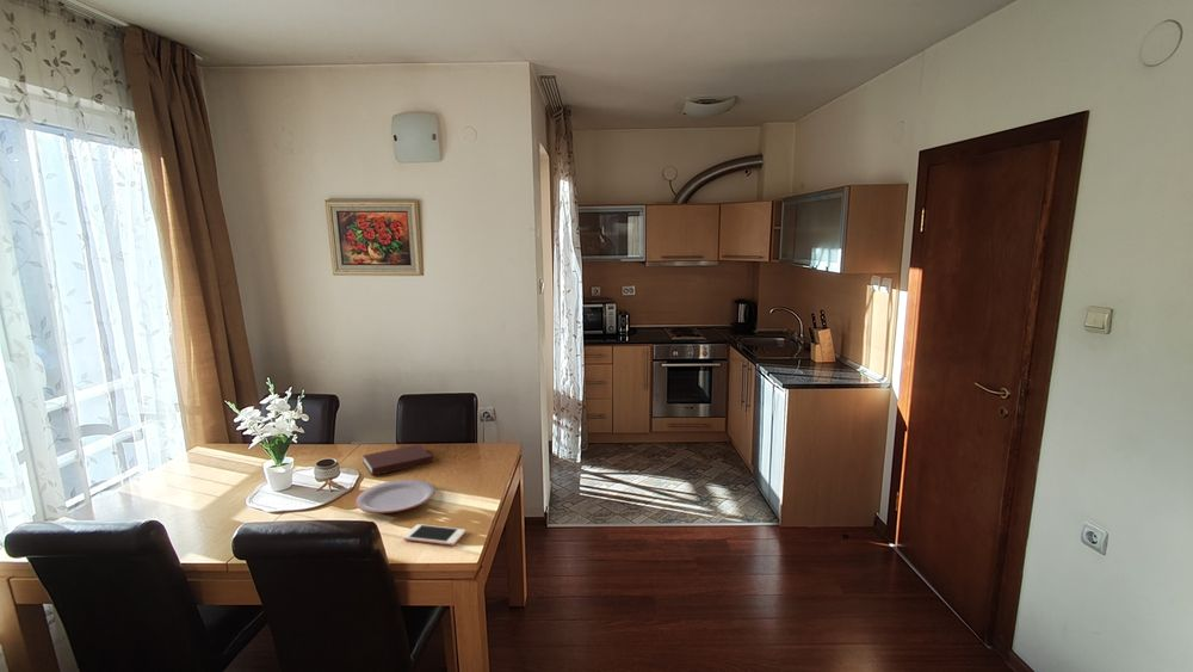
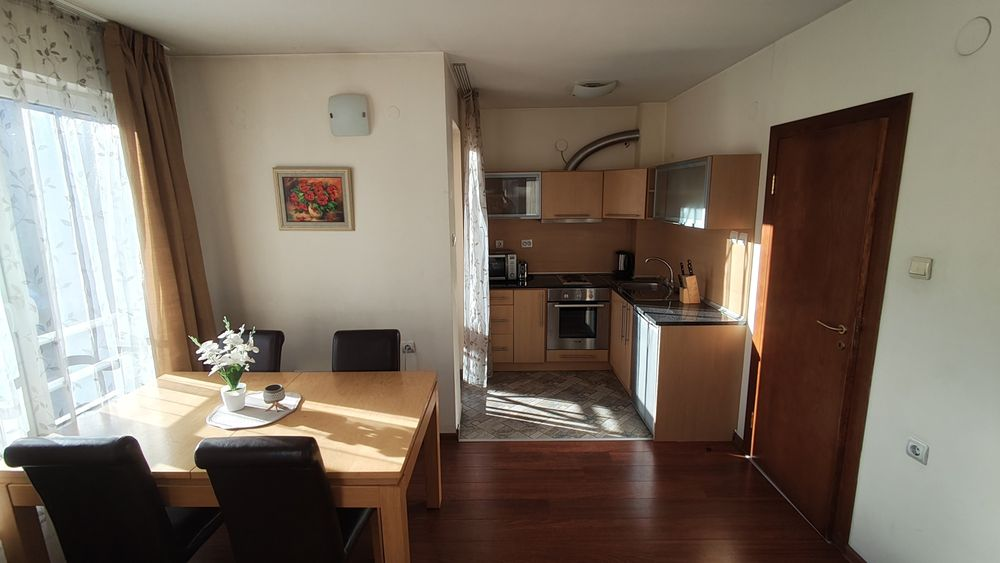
- notebook (397, 458)
- cell phone (434, 534)
- plate (396, 497)
